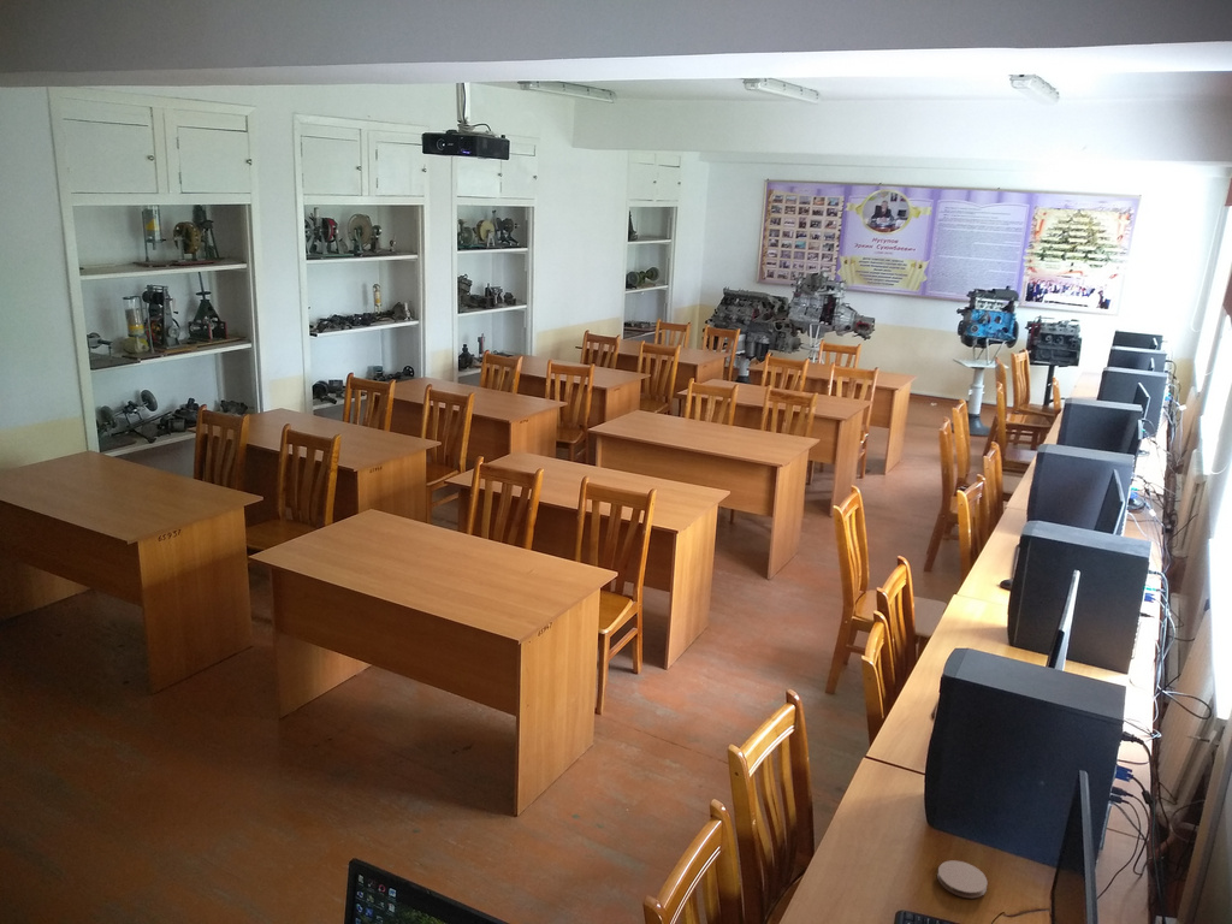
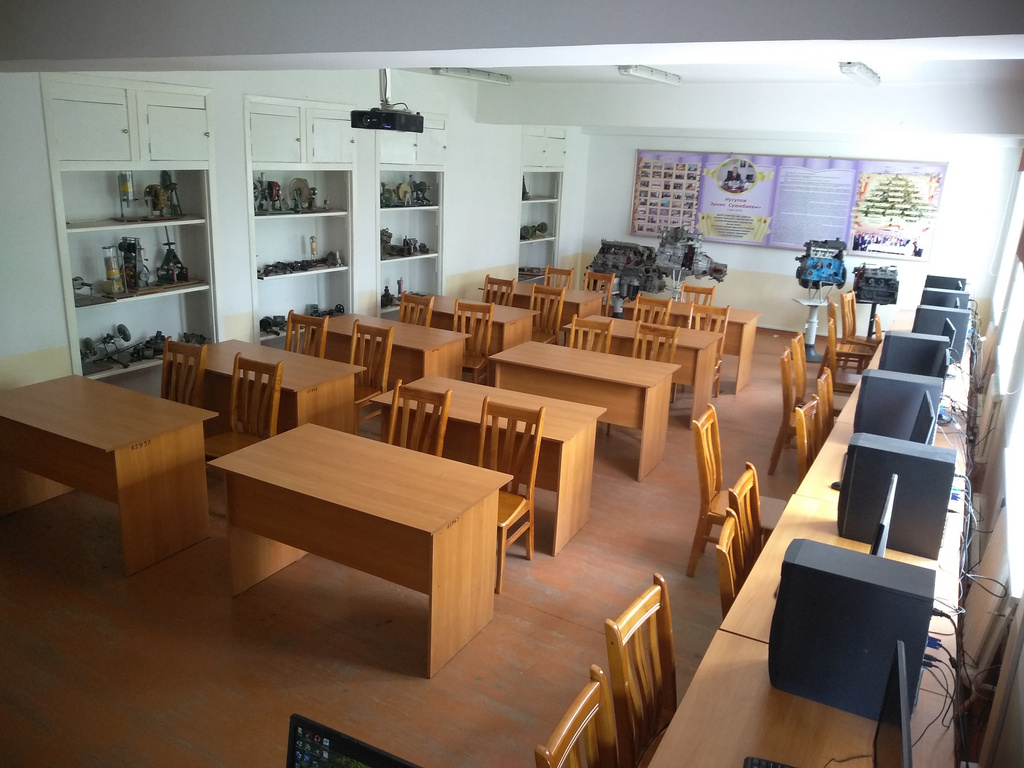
- coaster (961, 878)
